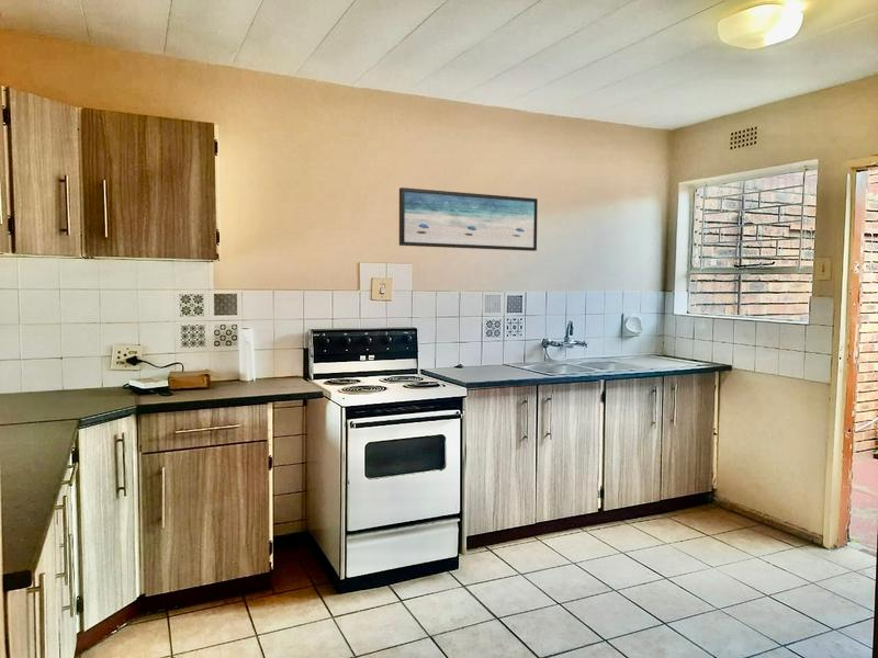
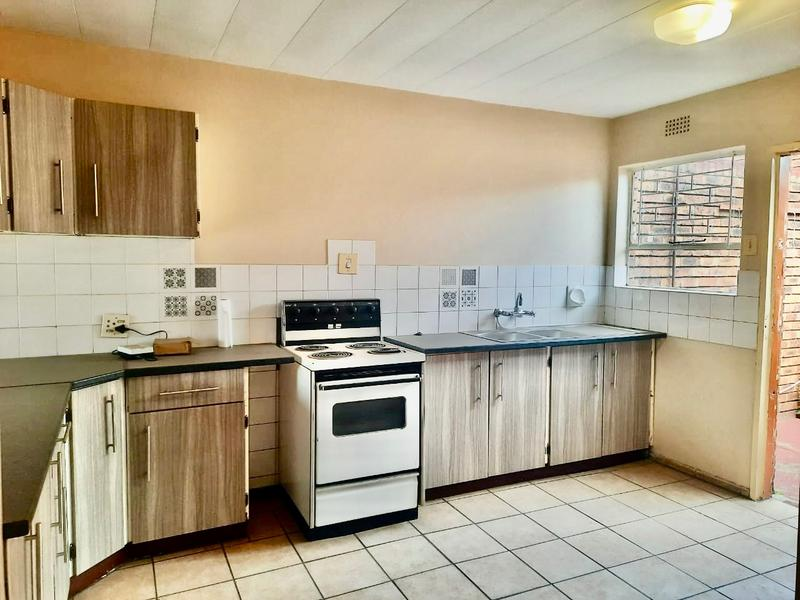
- wall art (471, 220)
